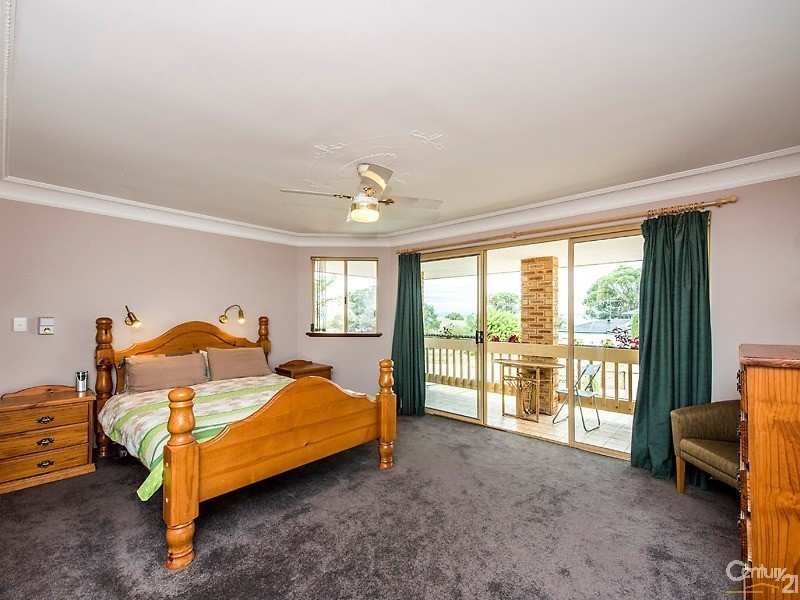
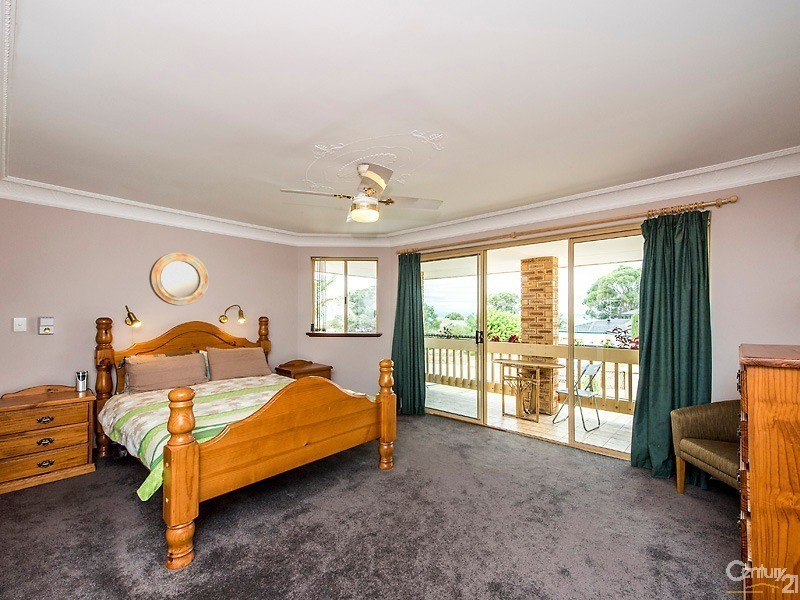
+ home mirror (180, 279)
